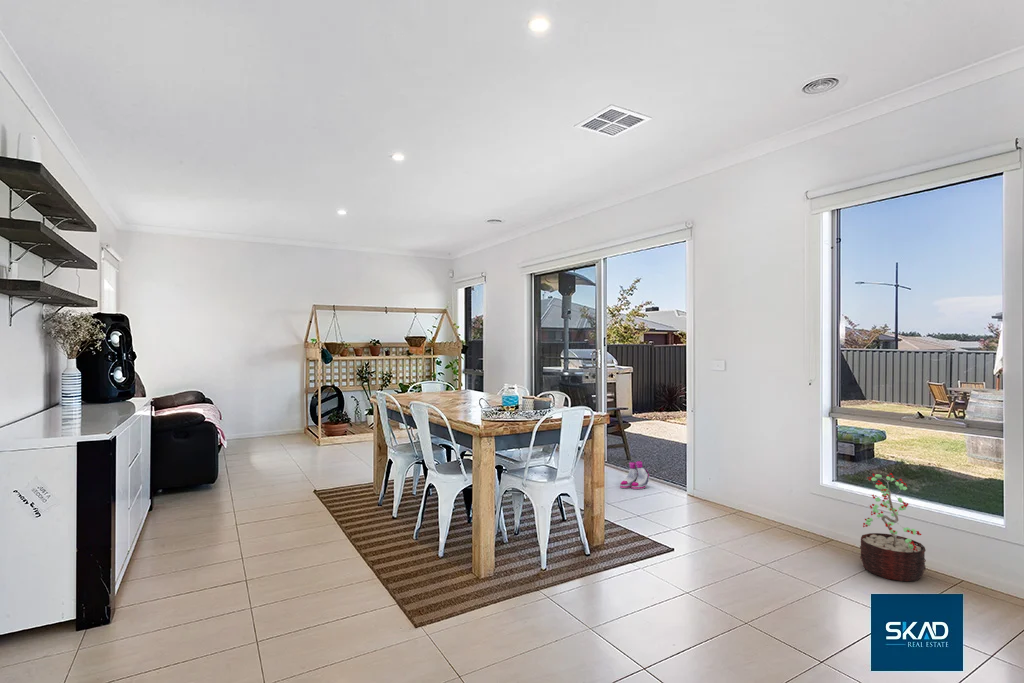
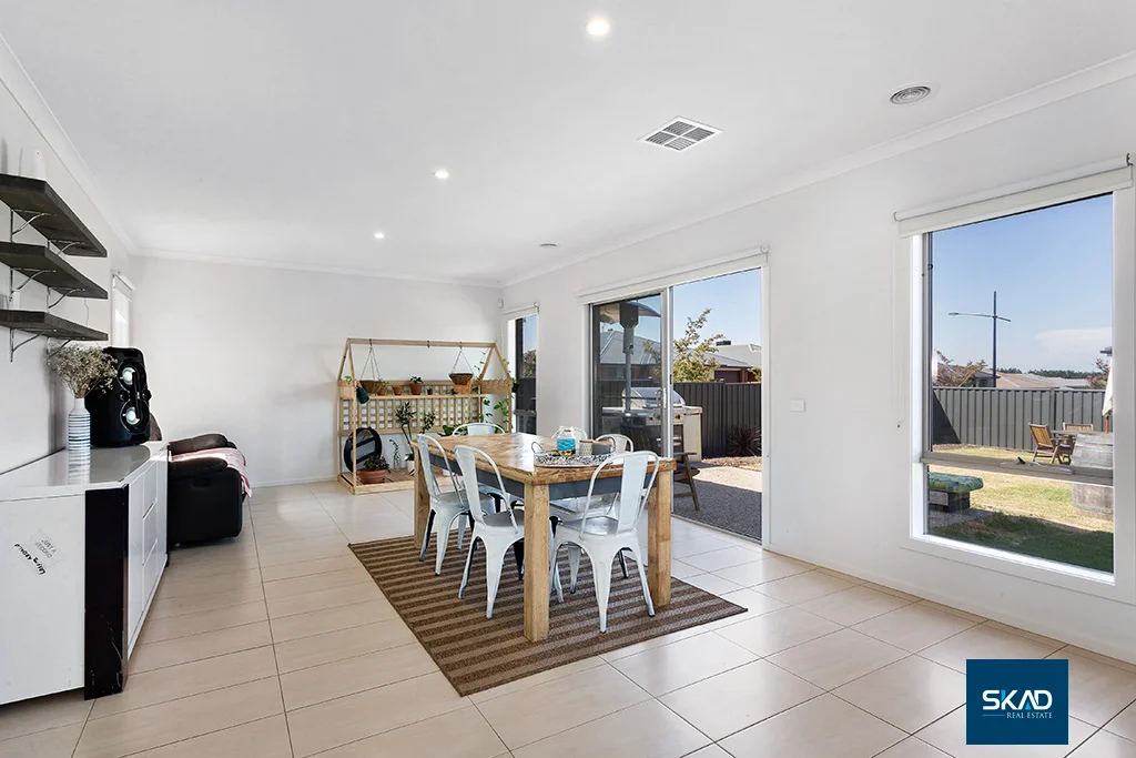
- boots (634, 473)
- decorative plant (888, 523)
